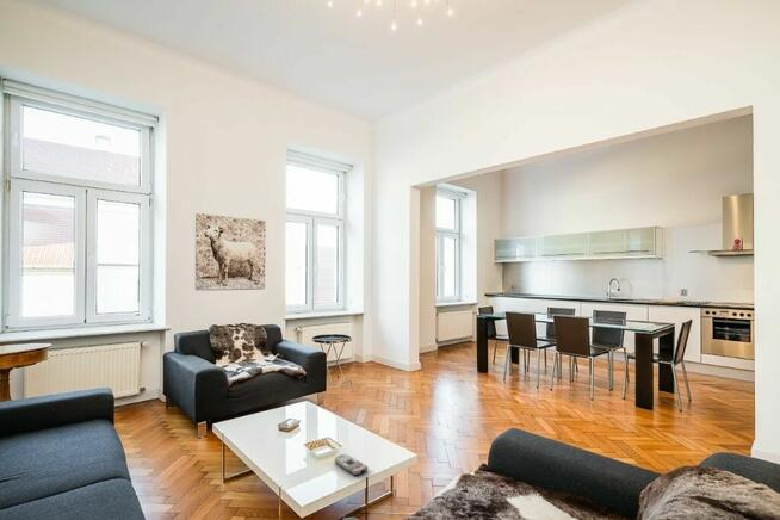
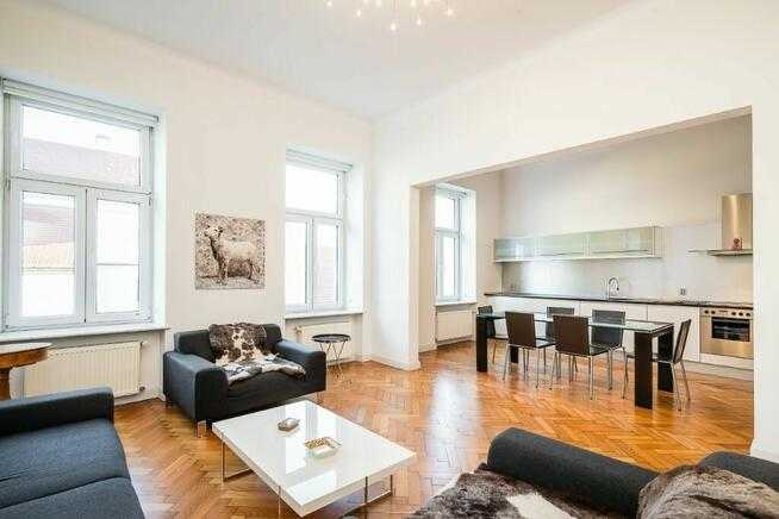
- remote control (349, 464)
